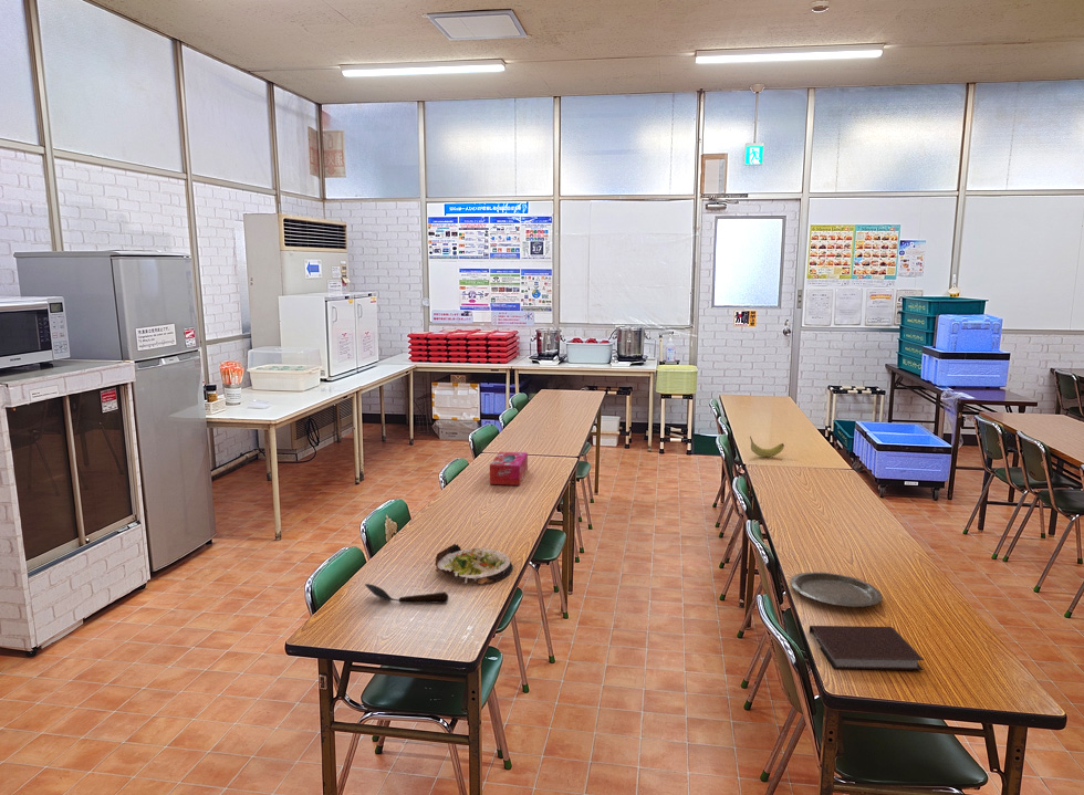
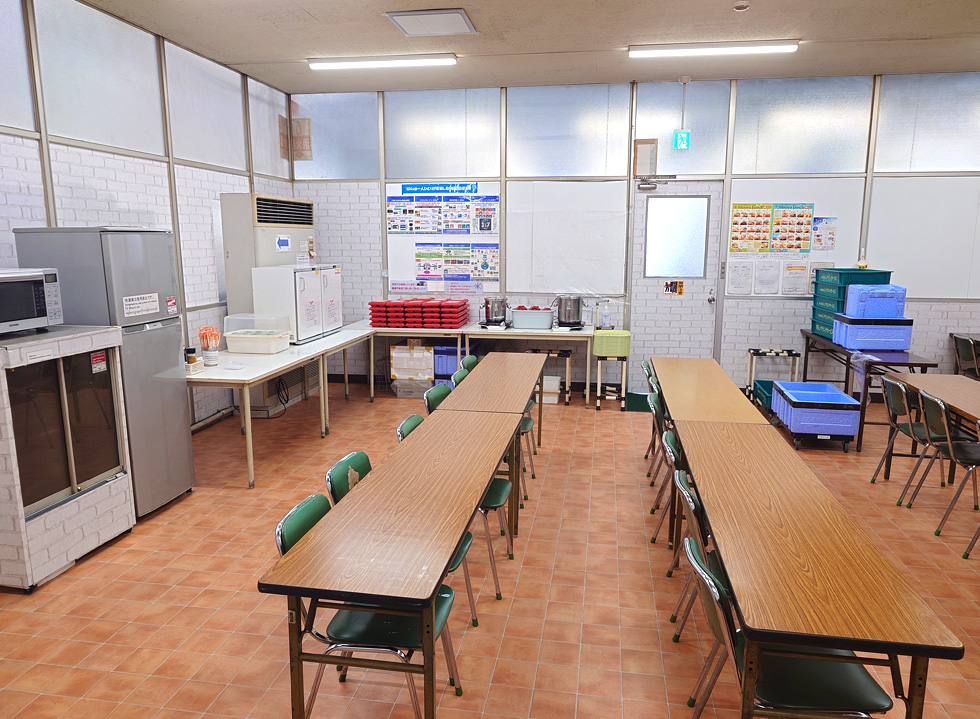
- salad plate (476, 561)
- tissue box (509, 468)
- plate (834, 589)
- spoon (406, 596)
- notebook (863, 646)
- fruit (767, 449)
